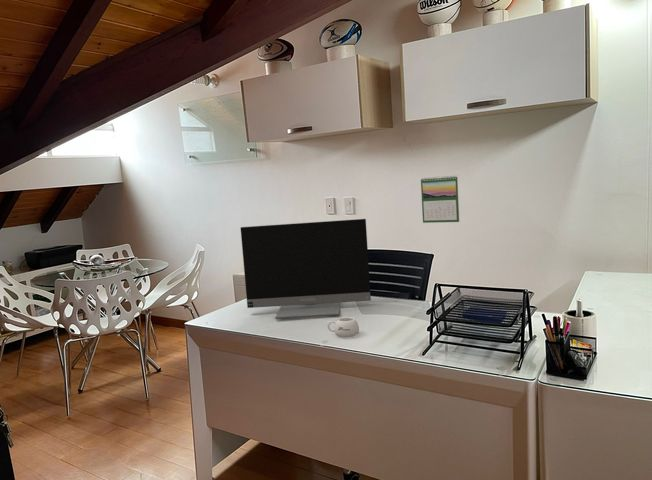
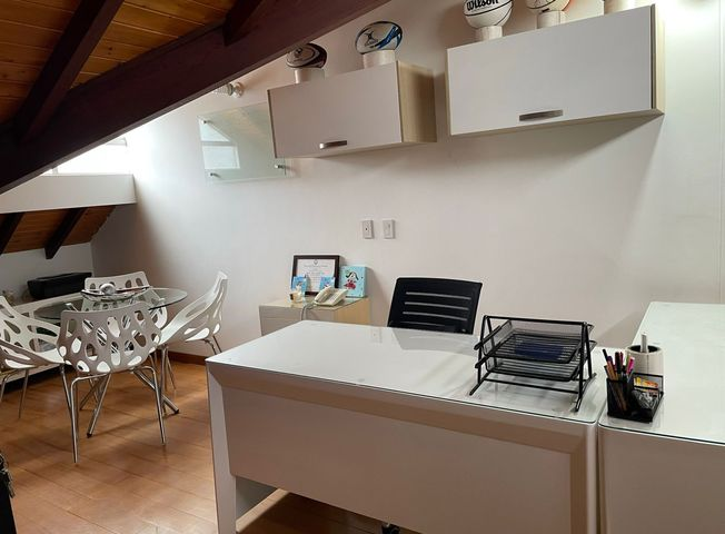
- mug (342, 326)
- monitor (306, 266)
- calendar (439, 199)
